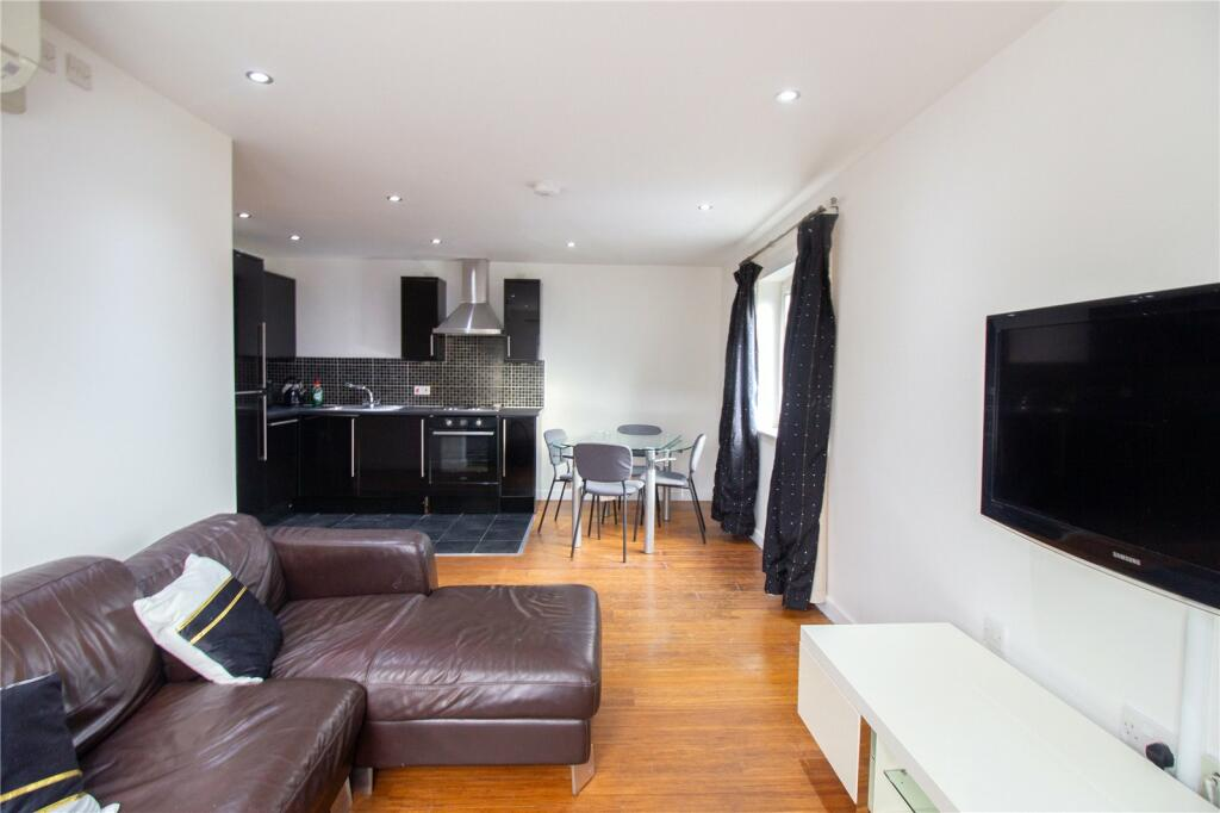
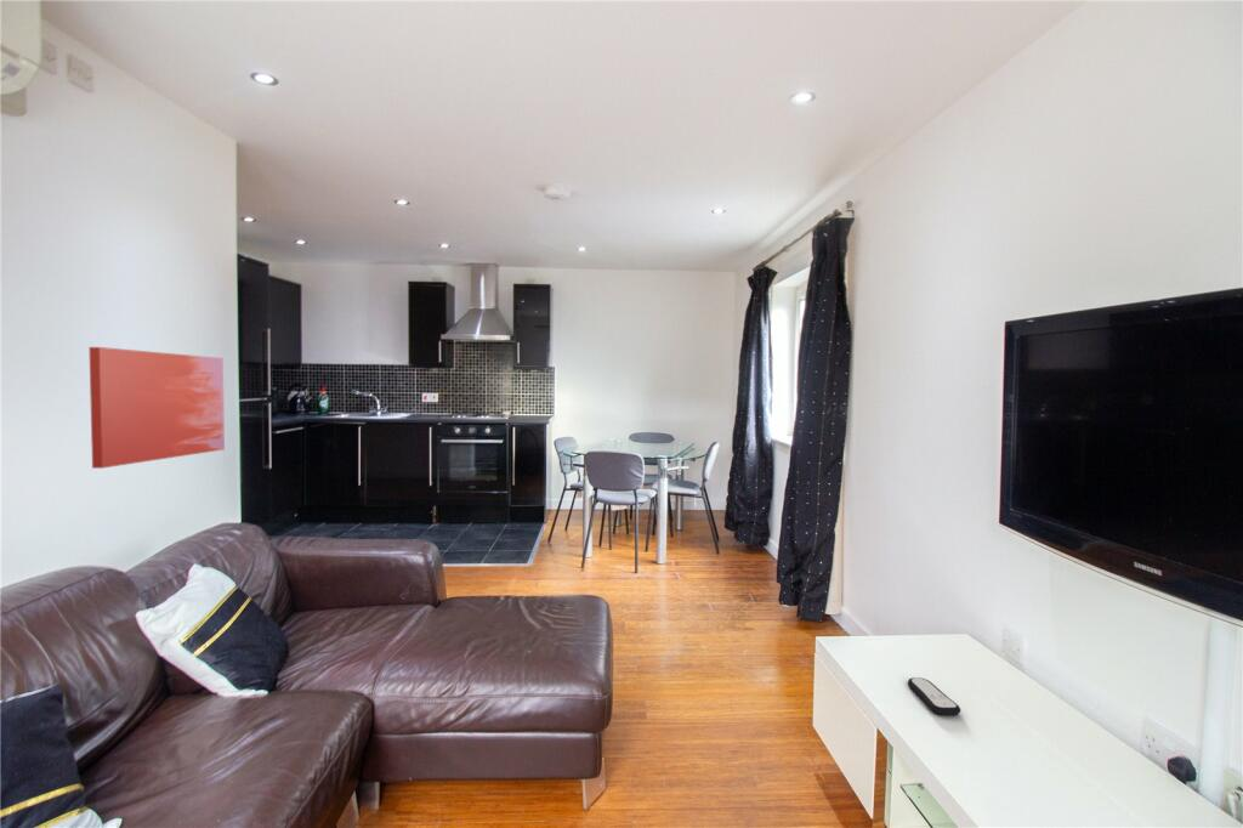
+ remote control (931, 694)
+ wall art (166, 406)
